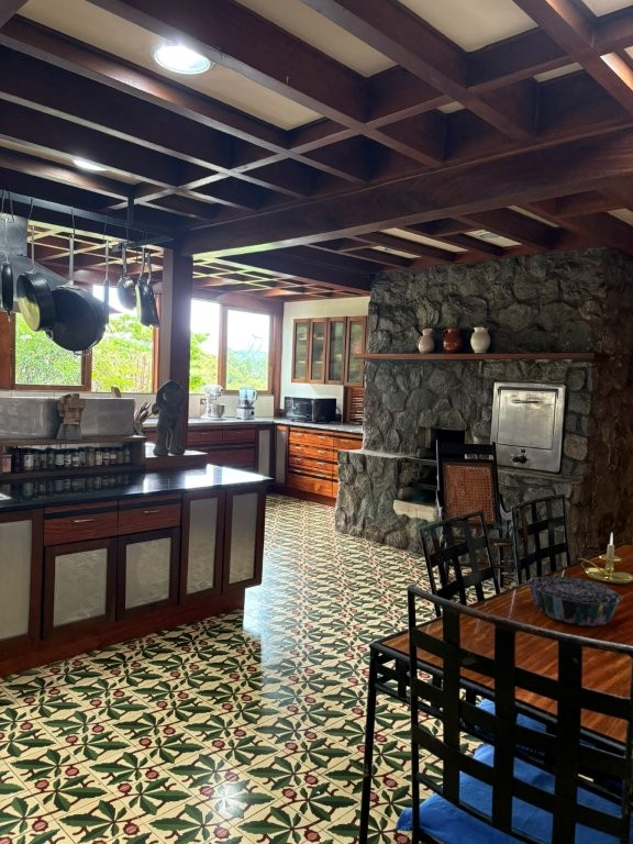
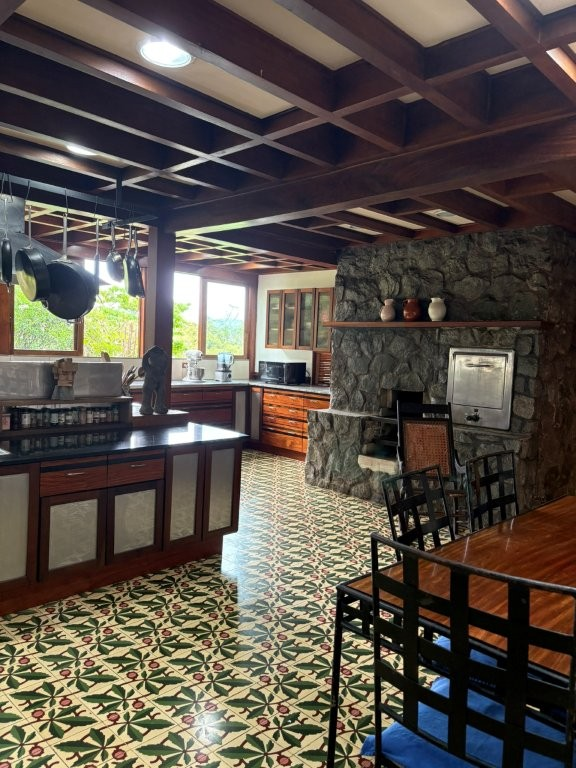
- decorative bowl (574, 601)
- candle holder (606, 555)
